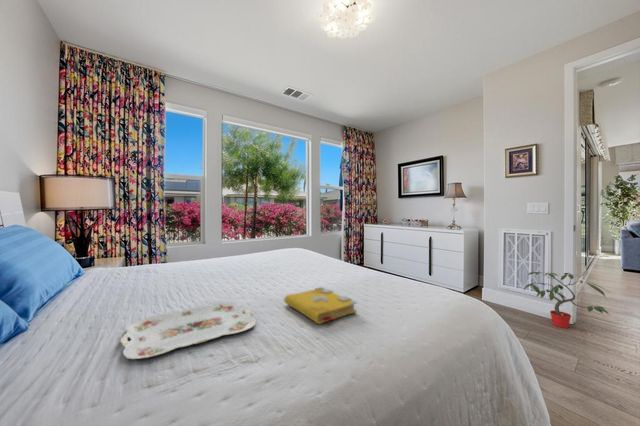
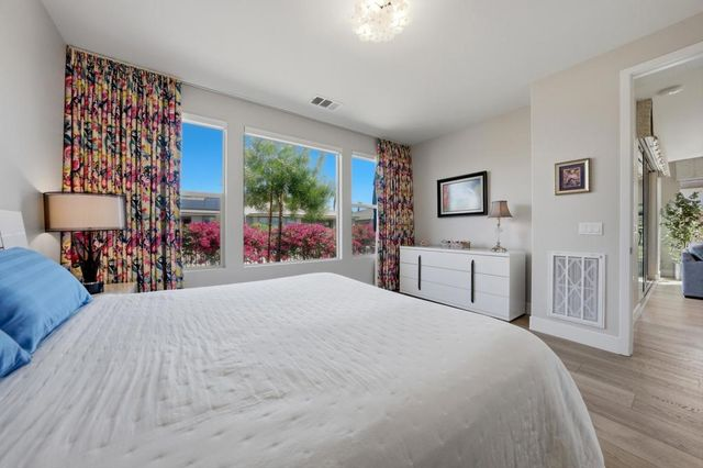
- potted plant (562, 300)
- spell book (321, 303)
- serving tray (193, 325)
